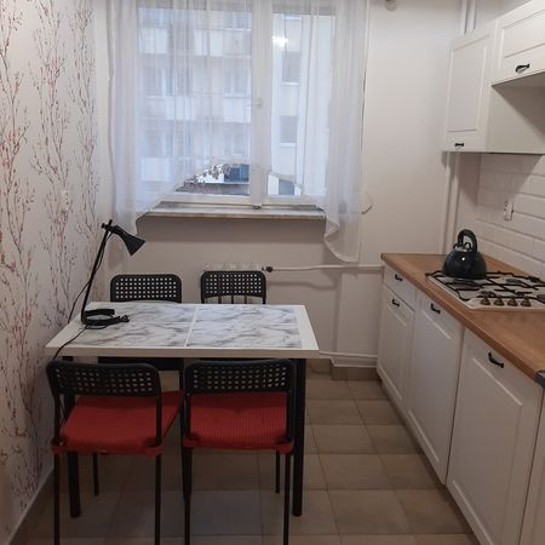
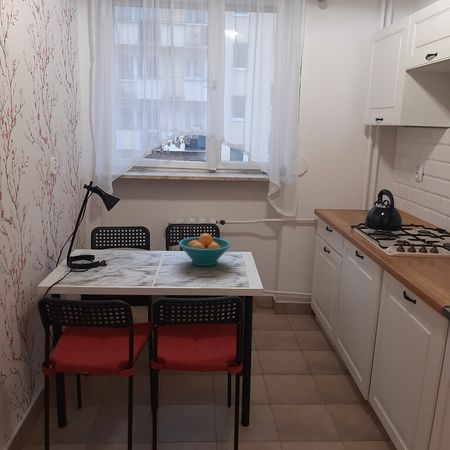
+ fruit bowl (204, 248)
